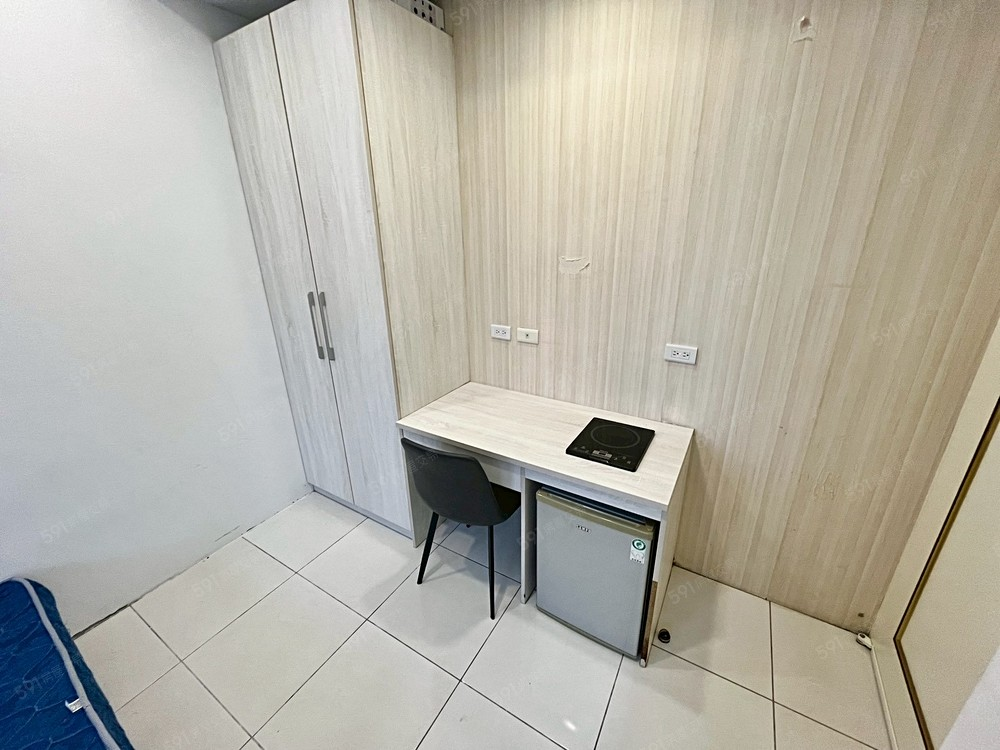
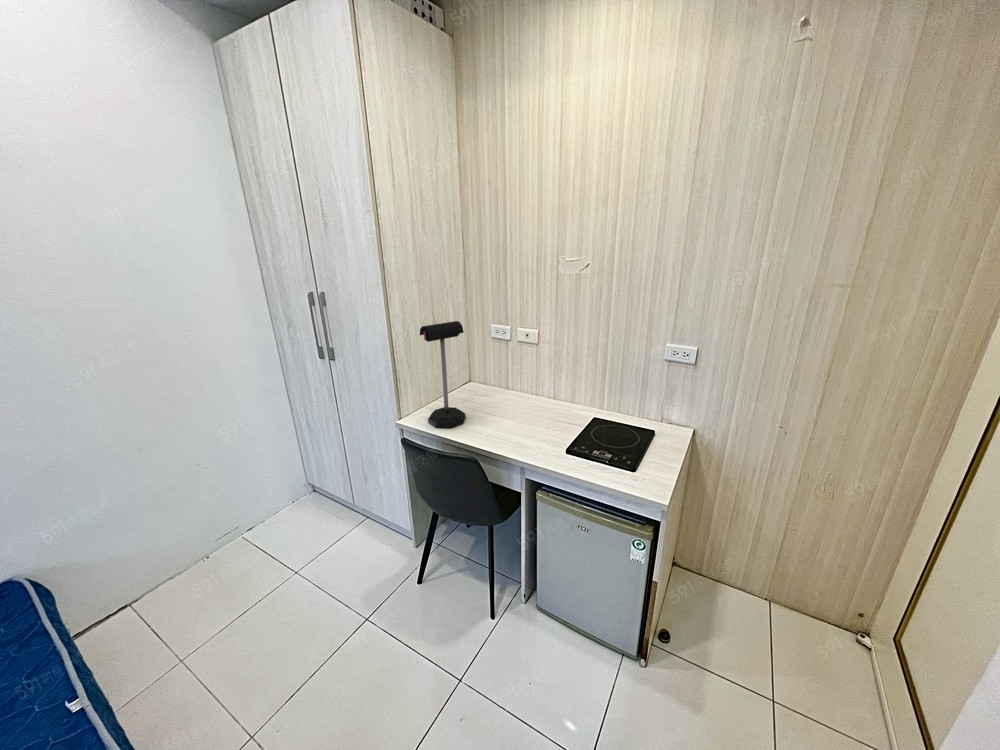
+ mailbox (444, 373)
